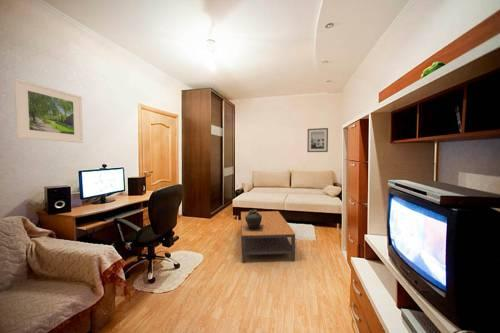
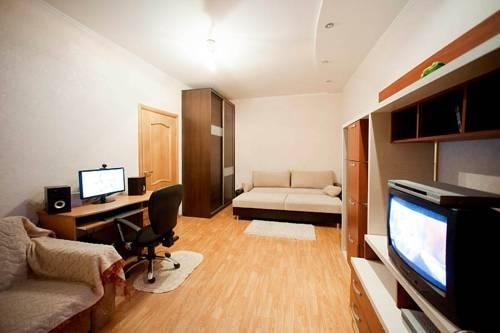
- coffee table (263, 232)
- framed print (52, 114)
- ceramic pot (252, 218)
- wall art (317, 140)
